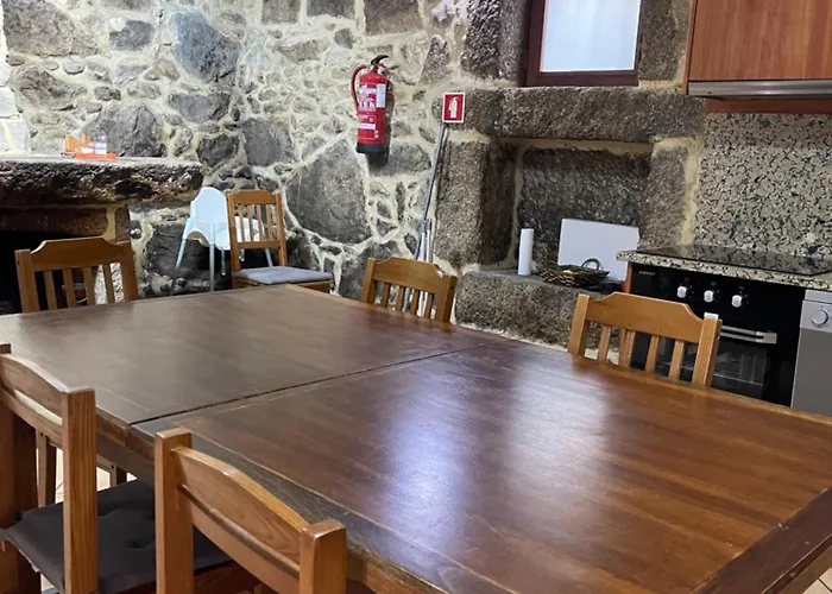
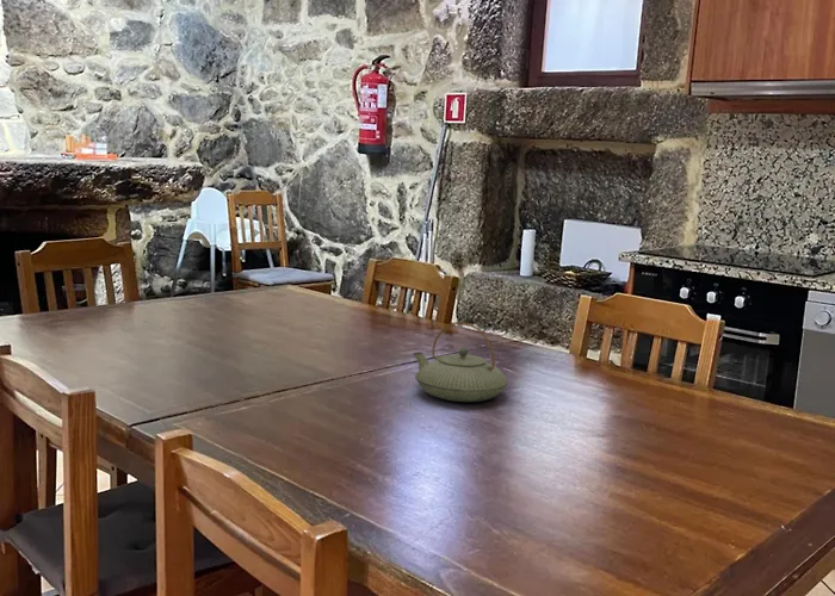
+ teapot (457, 358)
